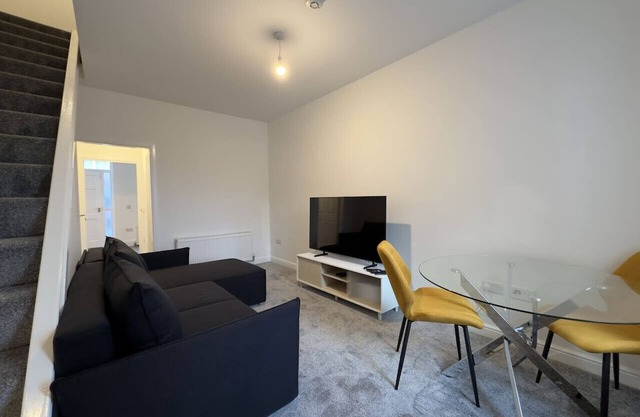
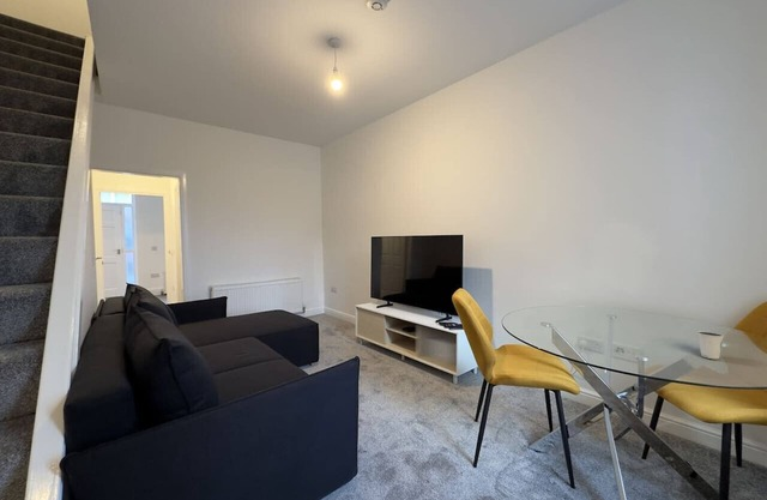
+ dixie cup (709, 345)
